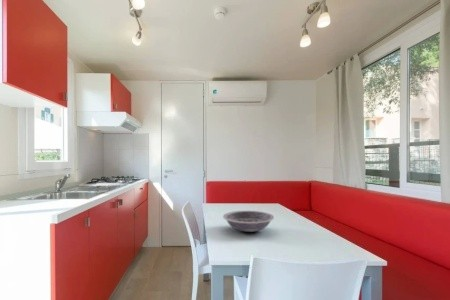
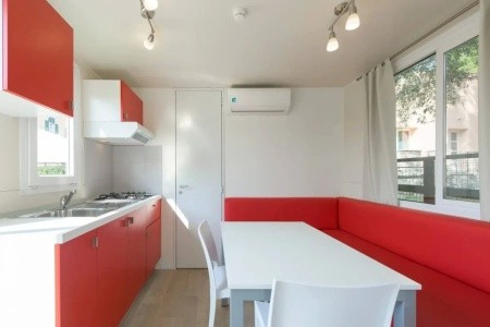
- bowl (248, 222)
